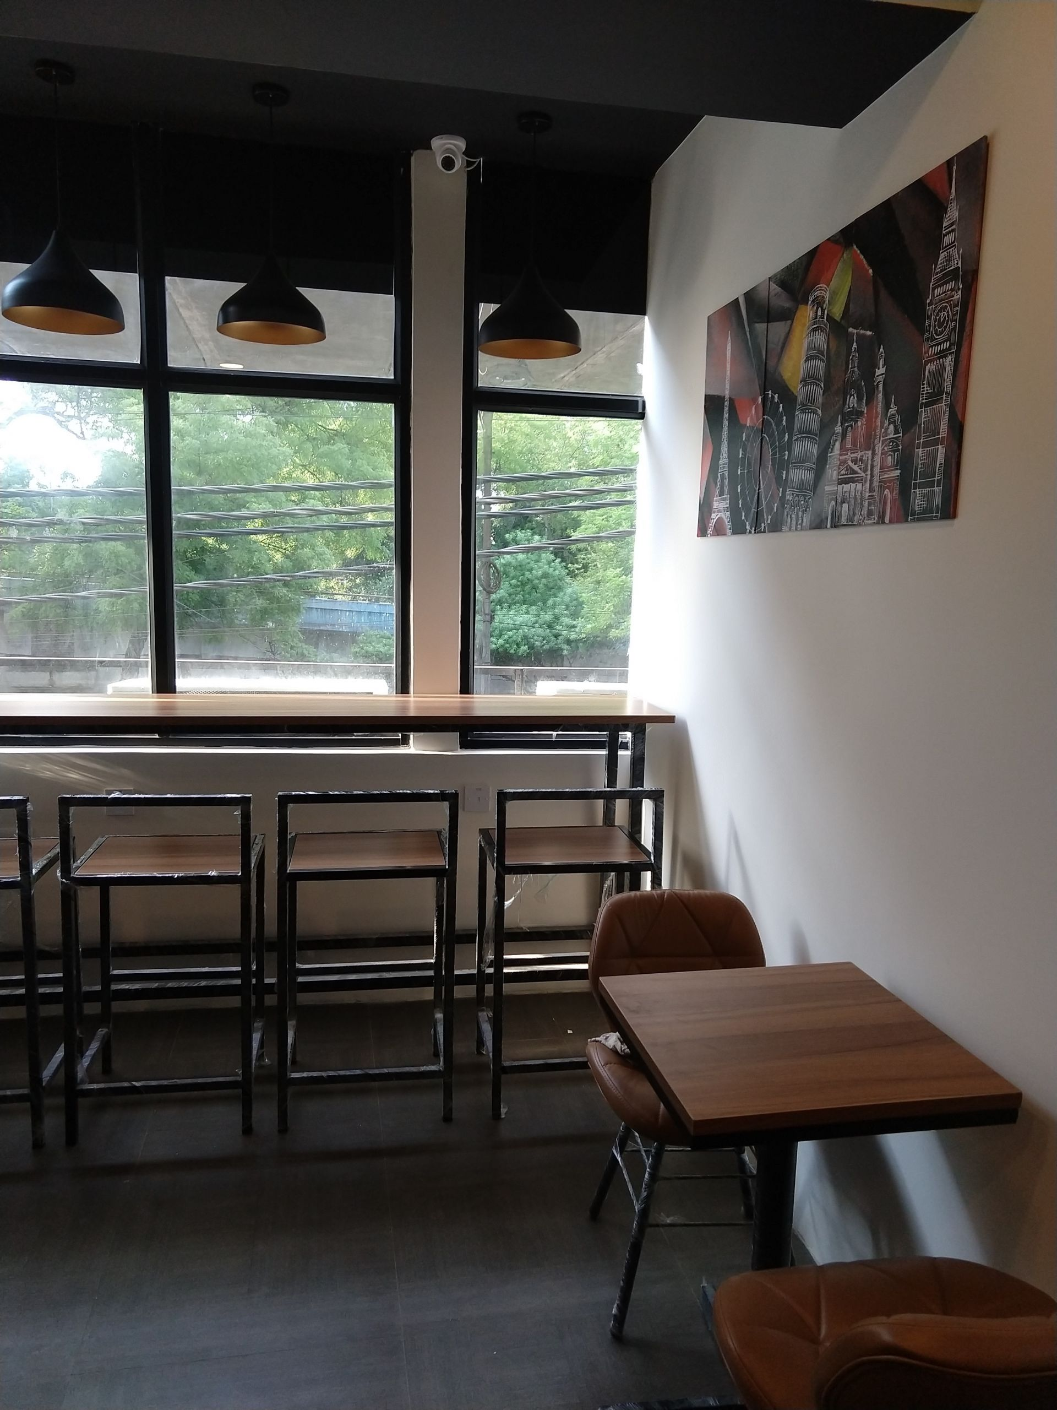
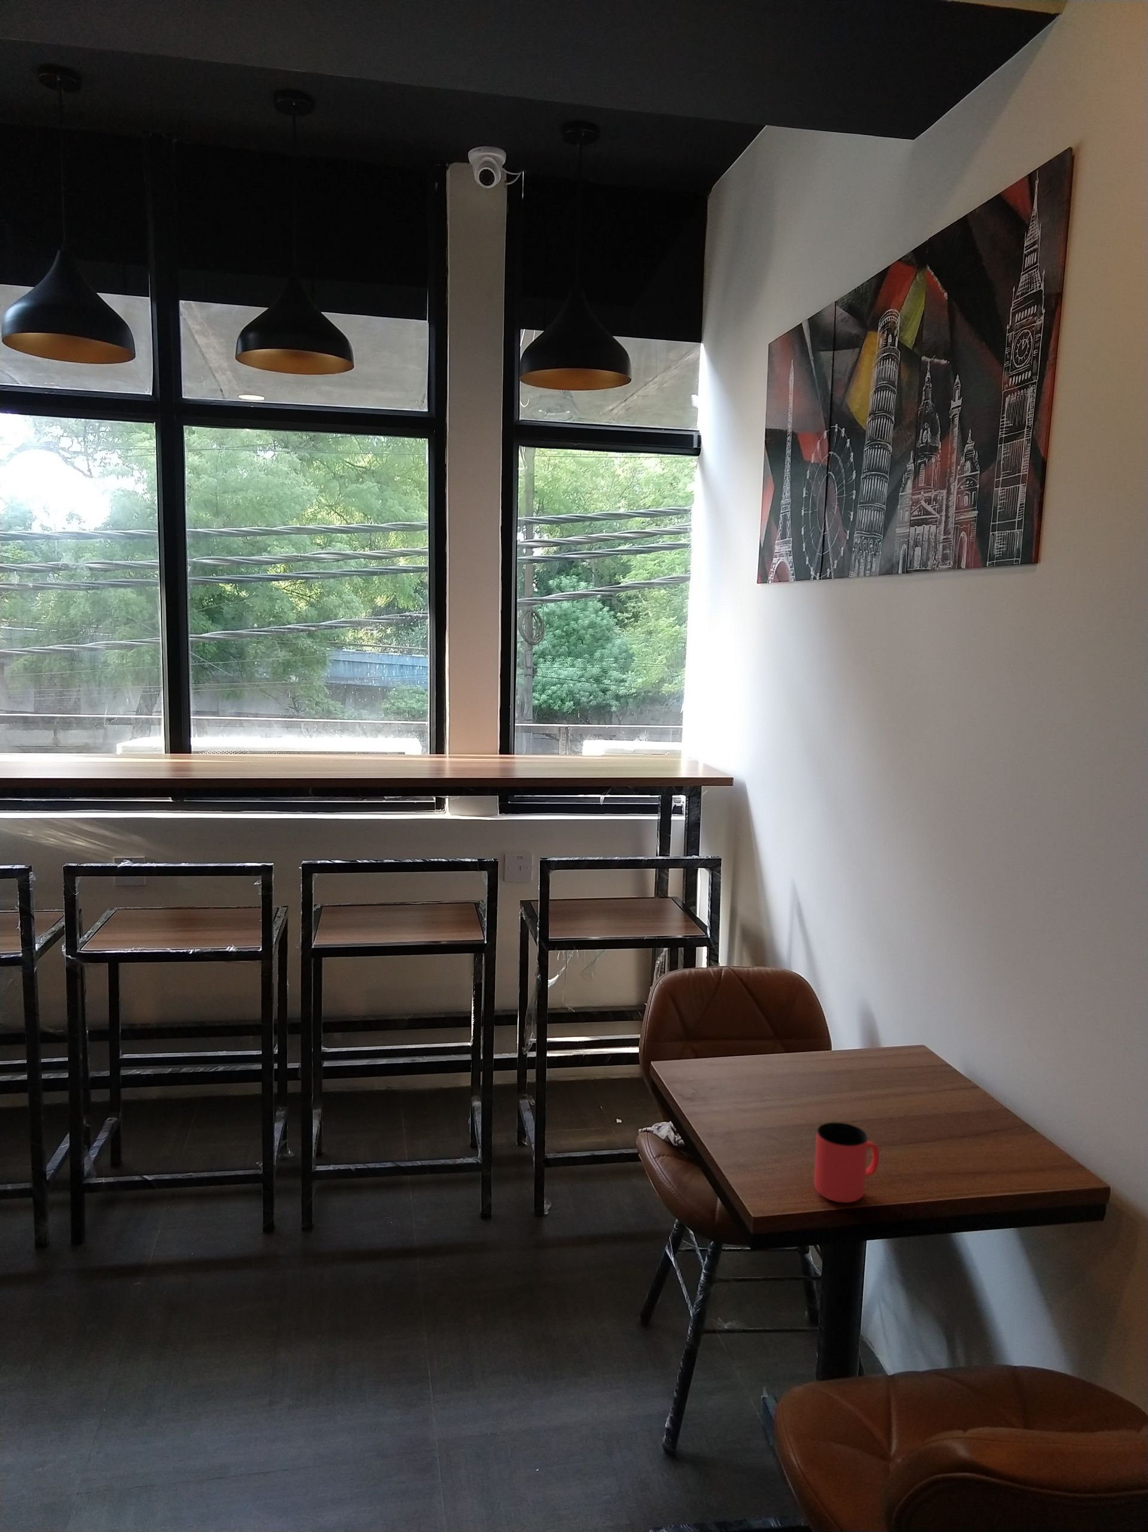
+ cup (849, 1160)
